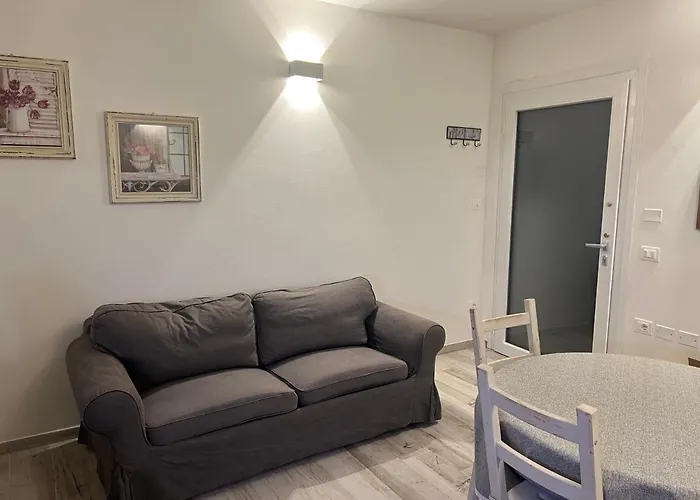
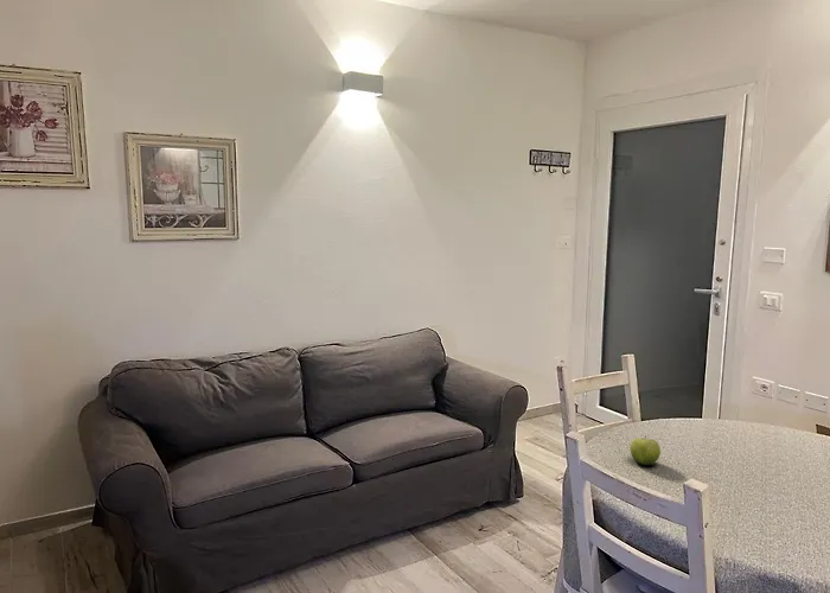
+ fruit (645, 449)
